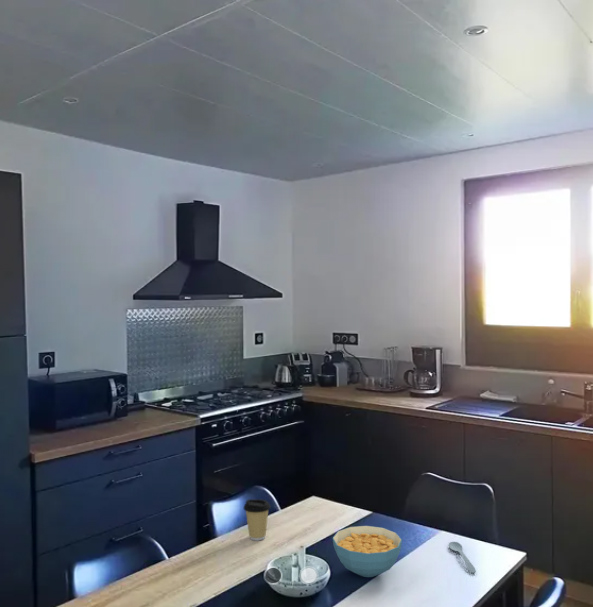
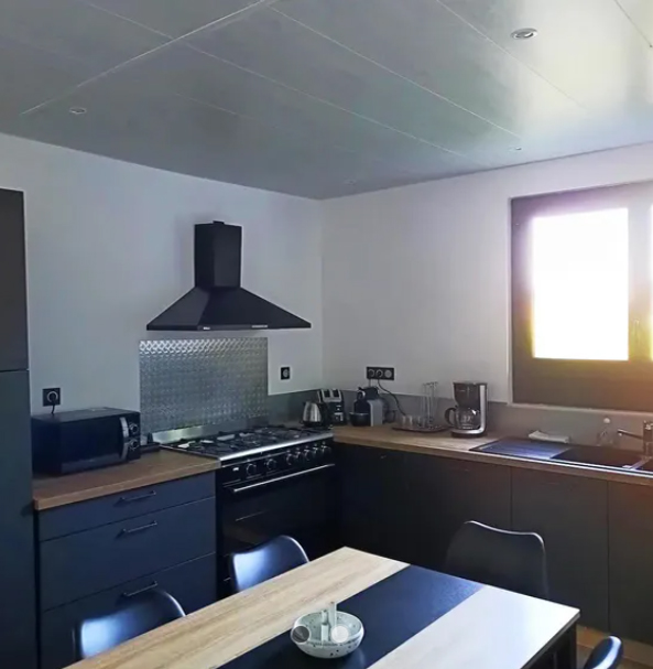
- spoon (462, 555)
- coffee cup (257, 519)
- cereal bowl (367, 555)
